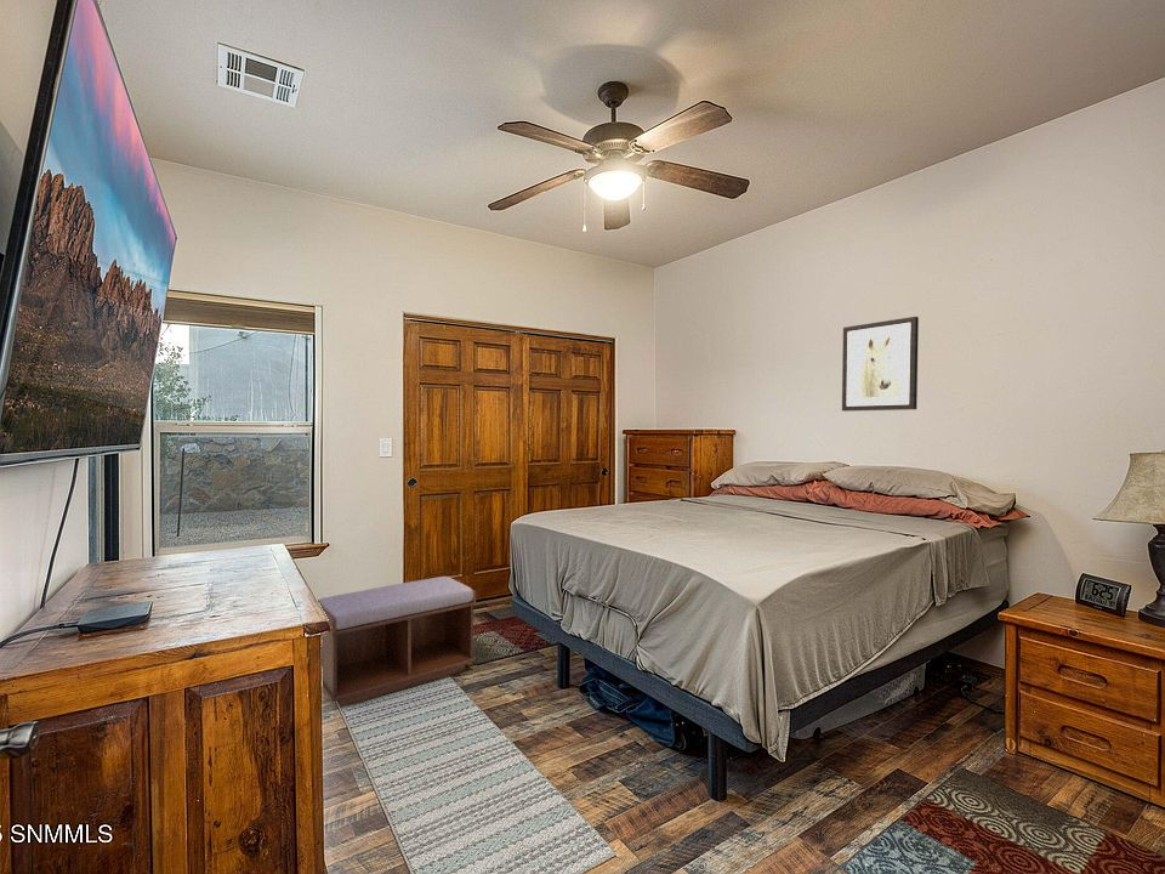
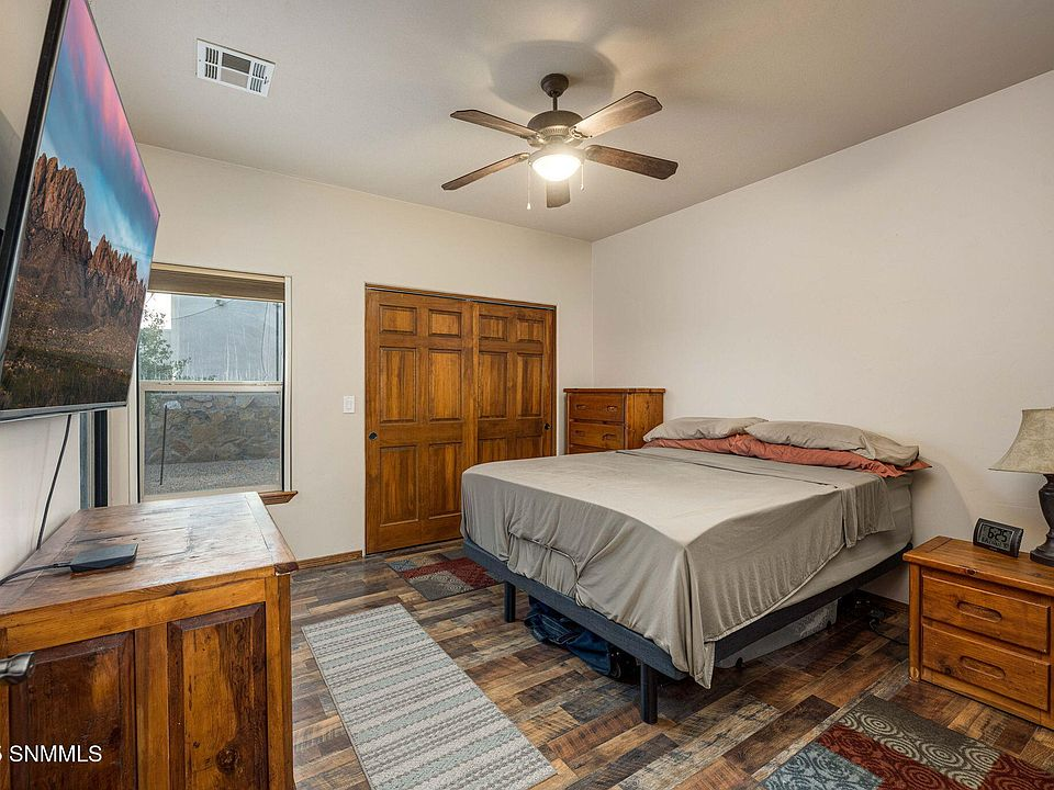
- wall art (877, 365)
- bench (397, 634)
